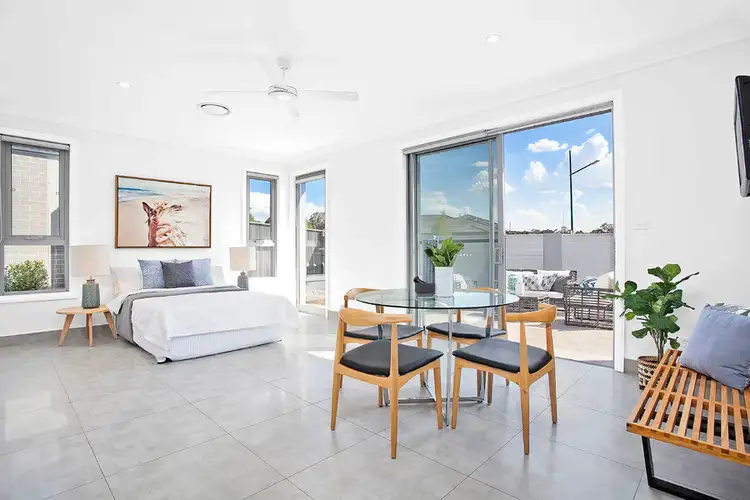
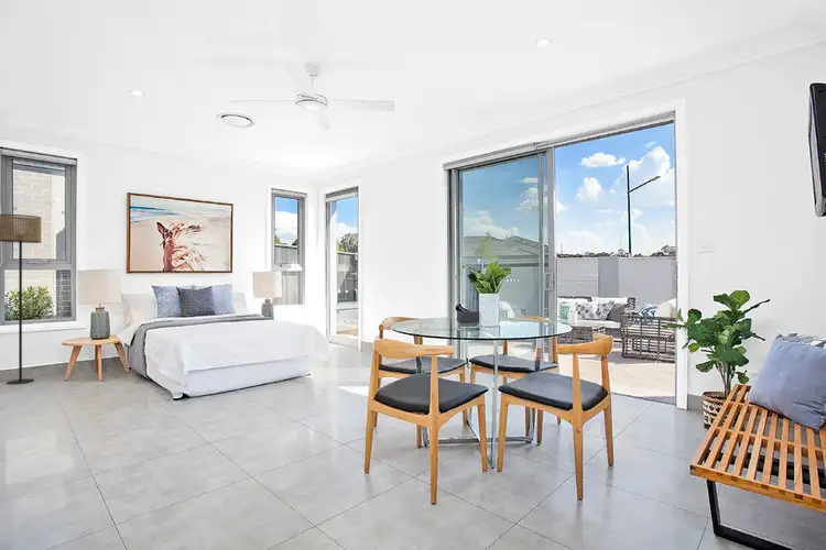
+ floor lamp (20, 298)
